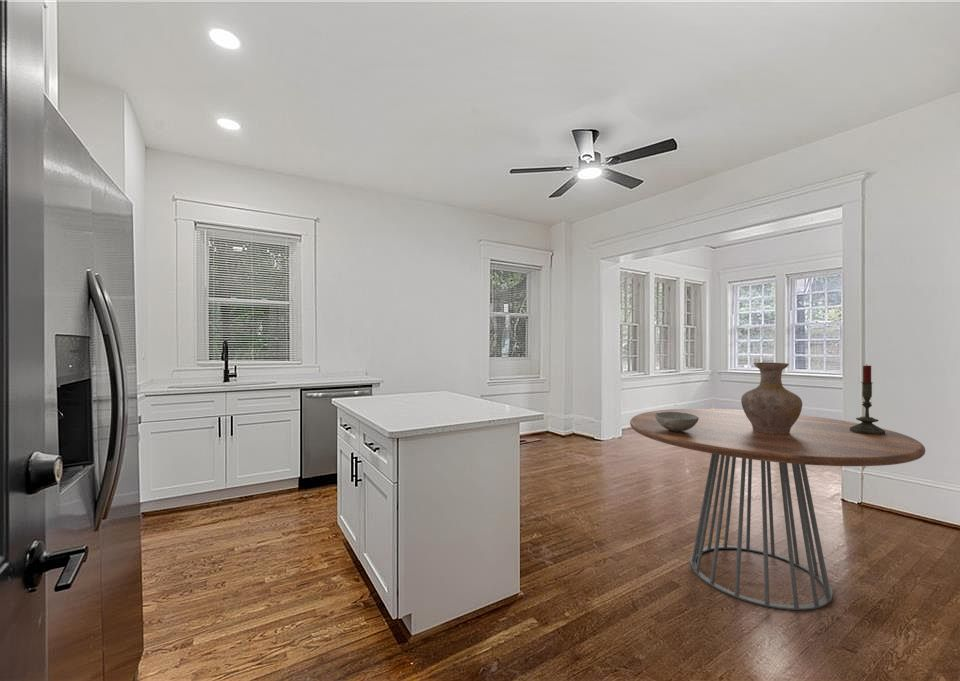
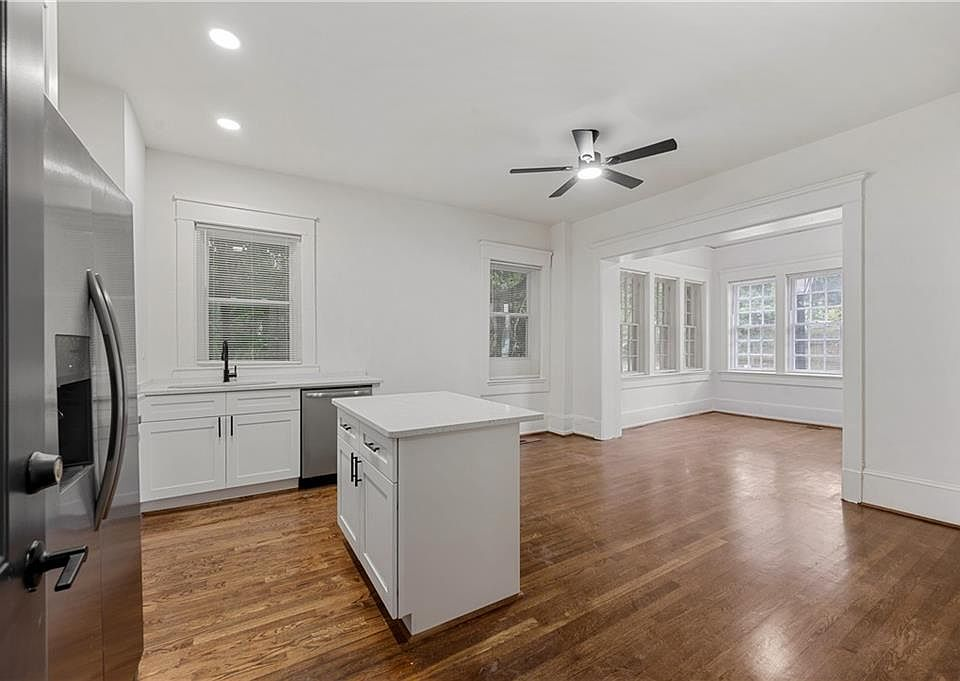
- bowl (676, 422)
- vase (770, 396)
- candle (867, 397)
- dining table (750, 500)
